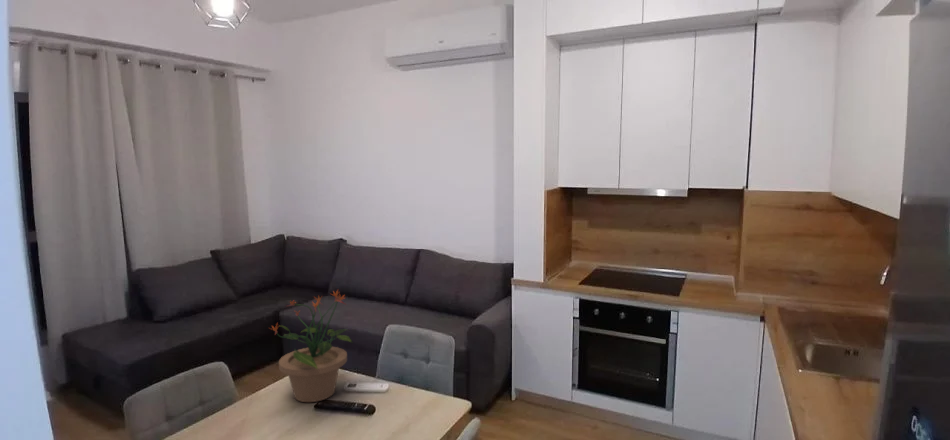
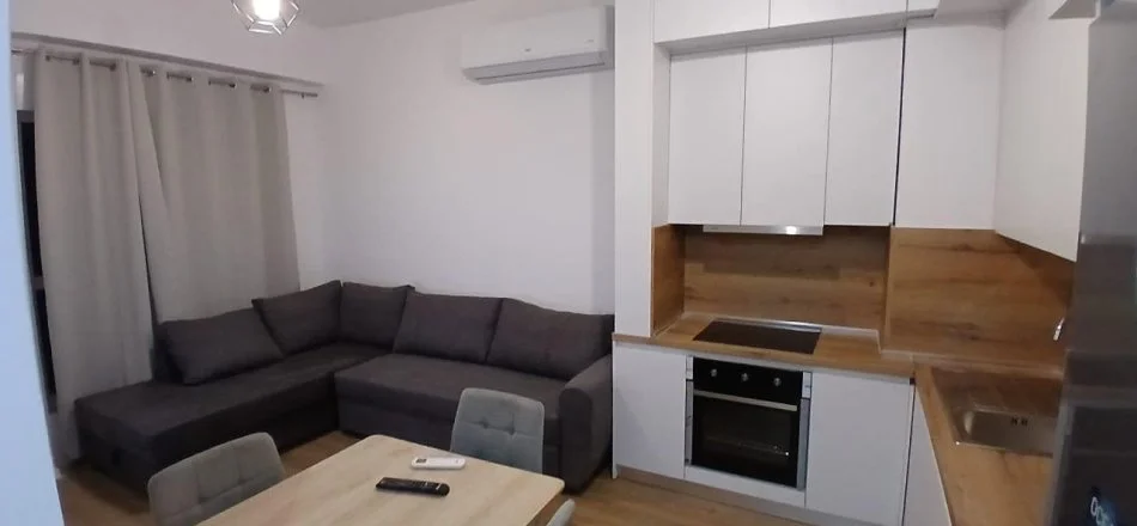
- potted plant (318, 343)
